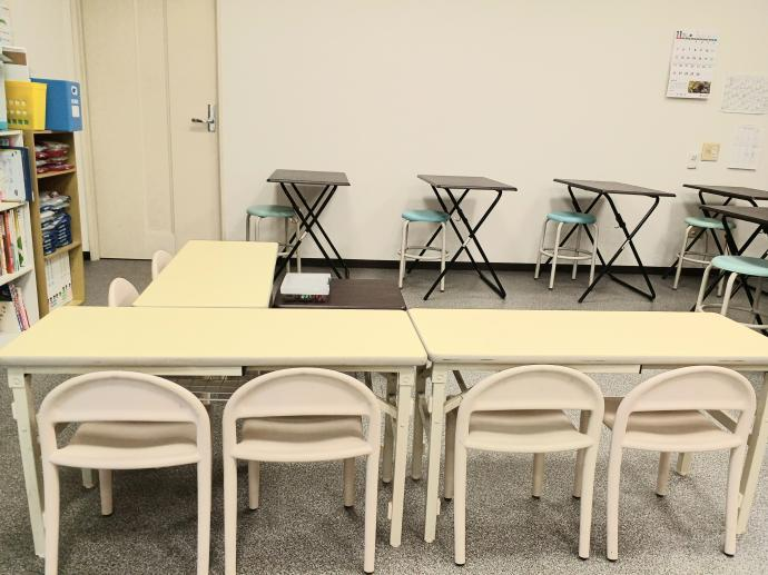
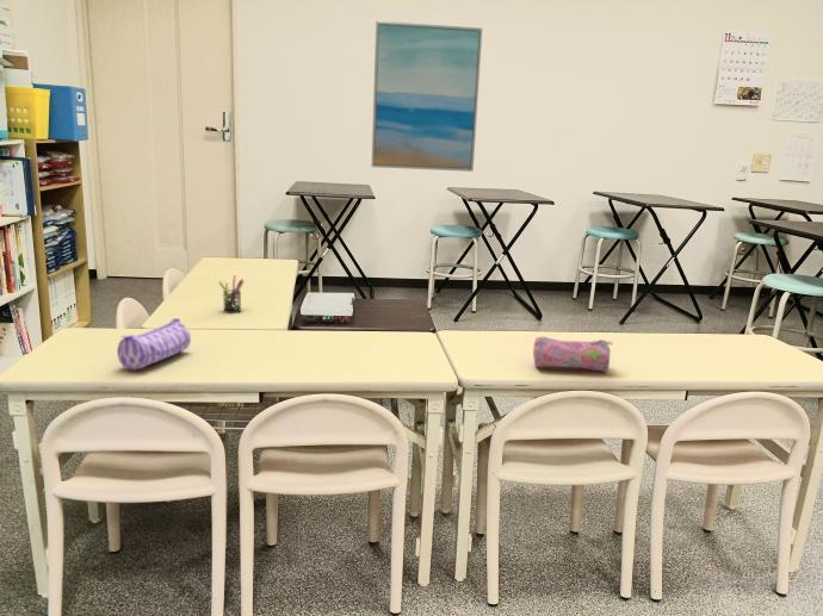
+ pencil case (571, 353)
+ pencil case (155, 343)
+ wall art (426, 98)
+ pen holder (230, 293)
